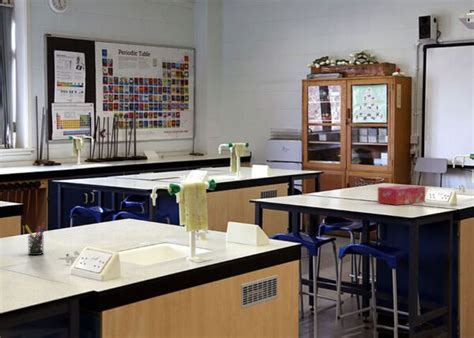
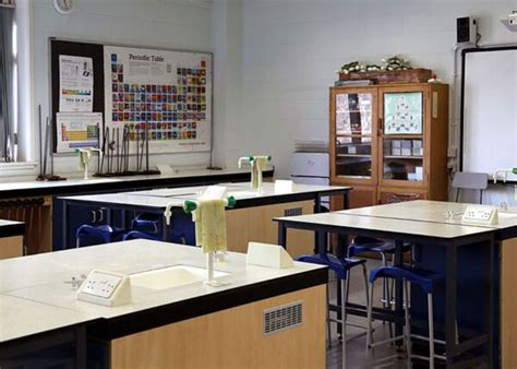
- tissue box (401, 194)
- pen holder (37, 237)
